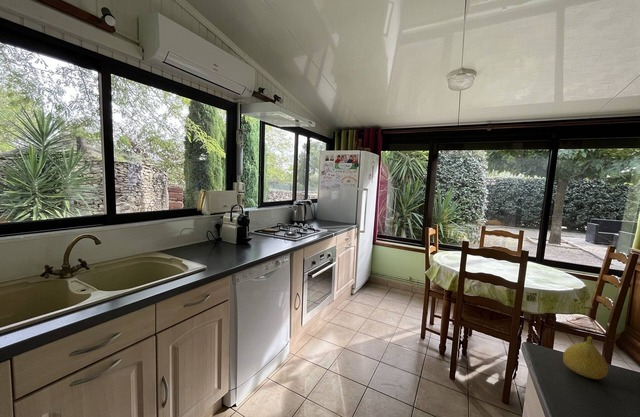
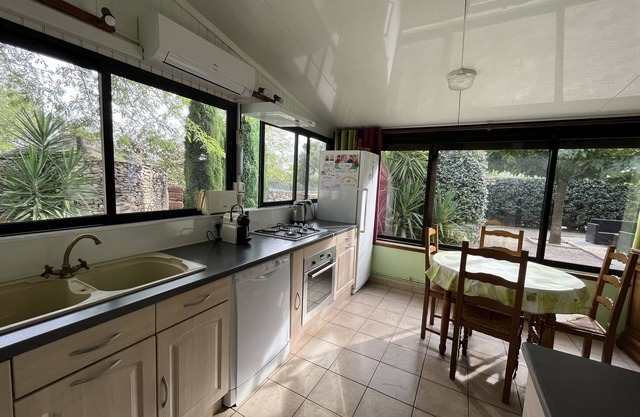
- fruit (585, 354)
